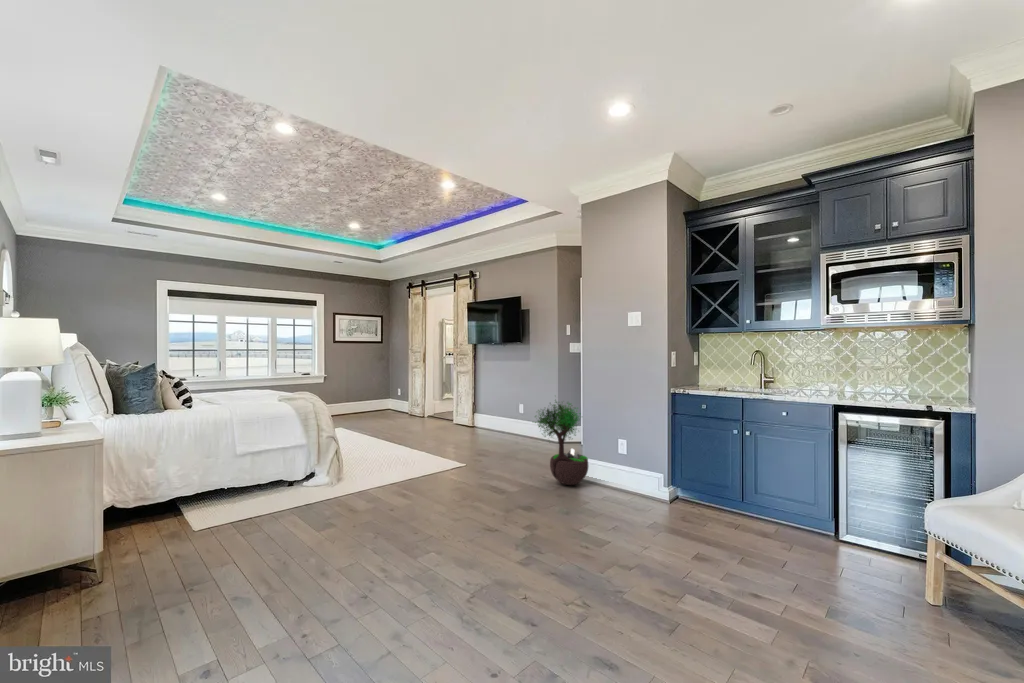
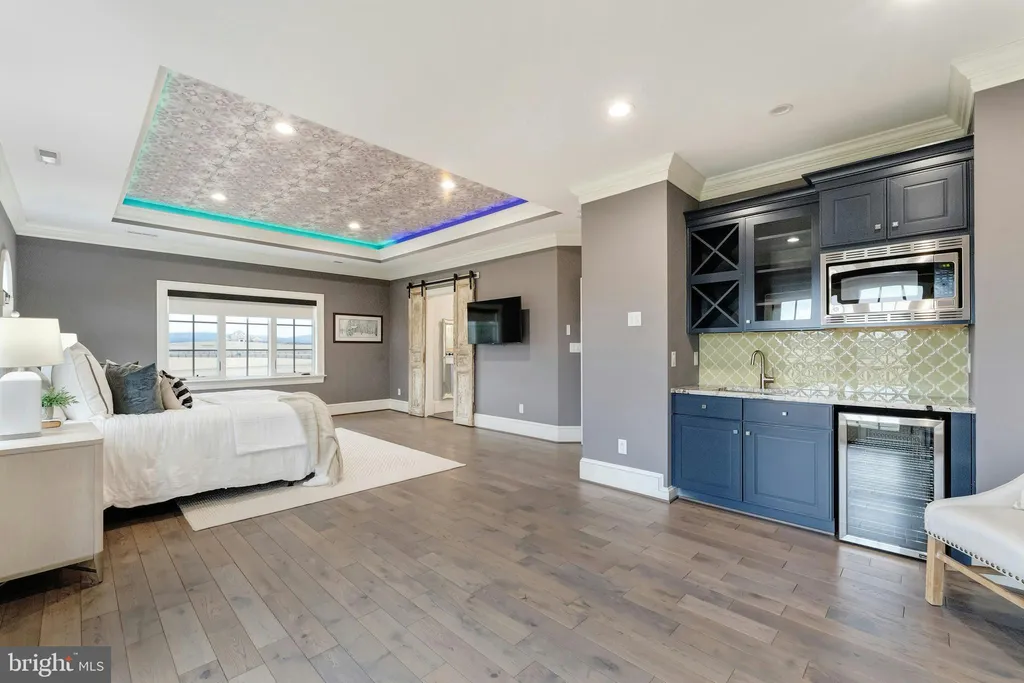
- potted tree (563, 440)
